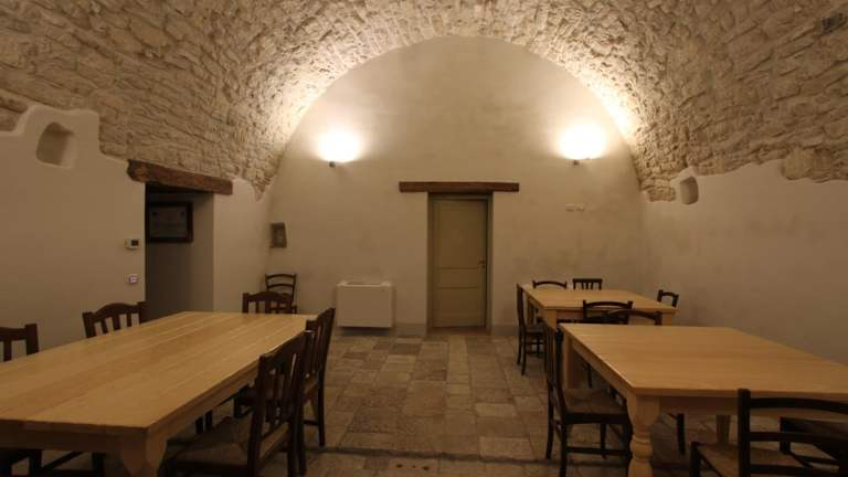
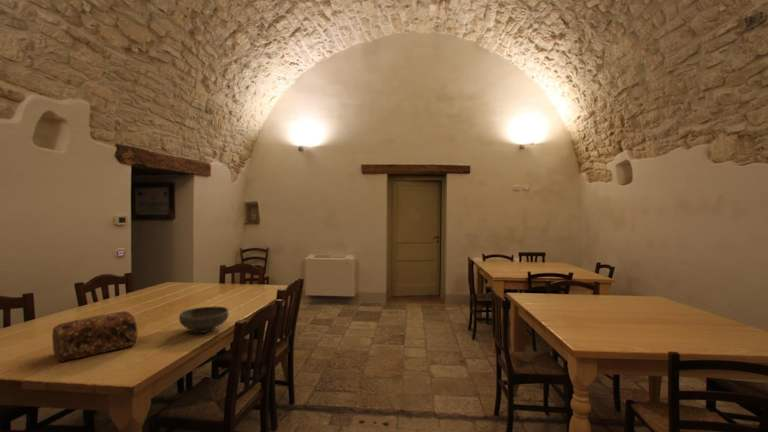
+ bread loaf (96, 333)
+ bowl (204, 320)
